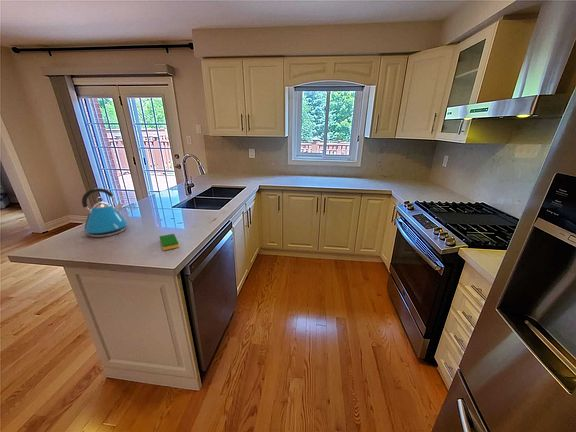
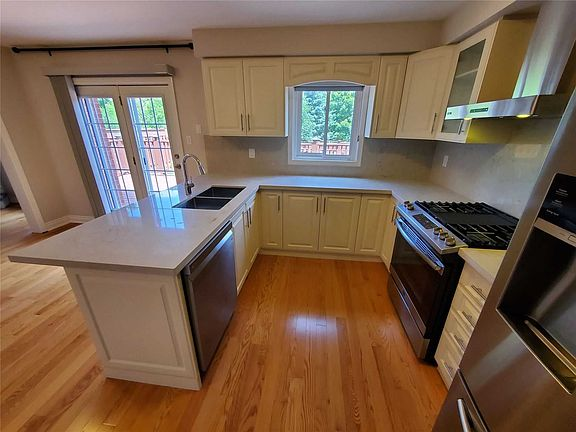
- dish sponge (169, 241)
- kettle (101, 210)
